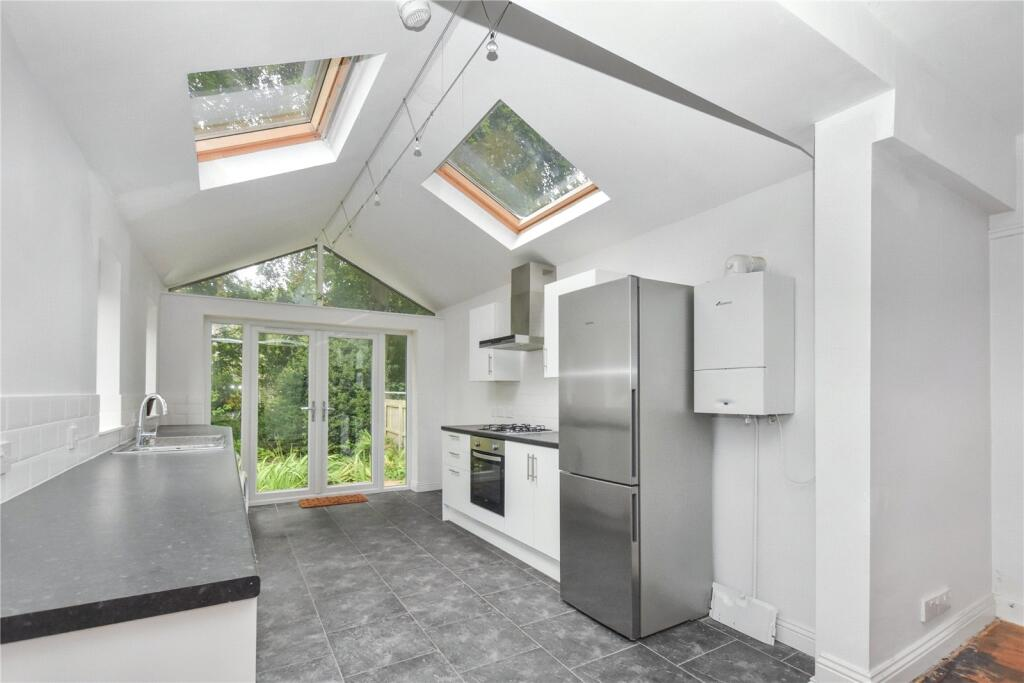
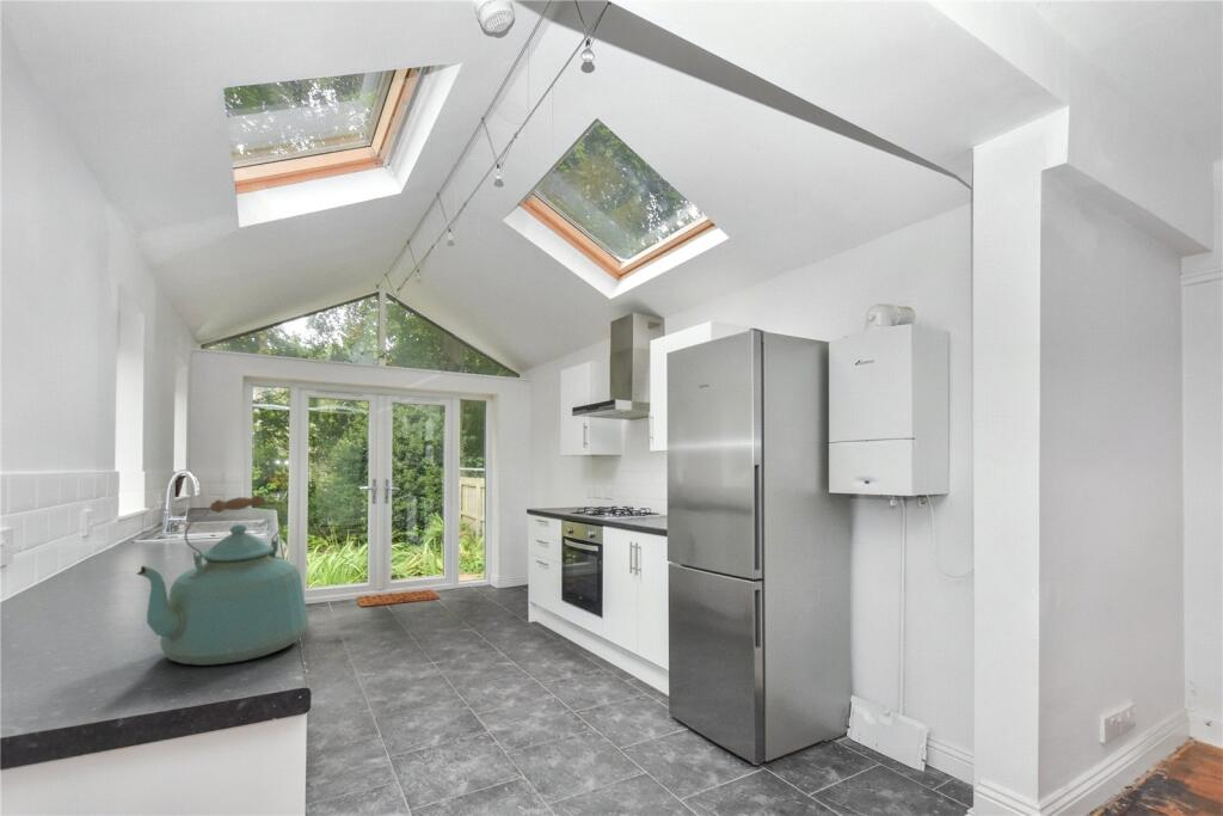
+ kettle (225, 575)
